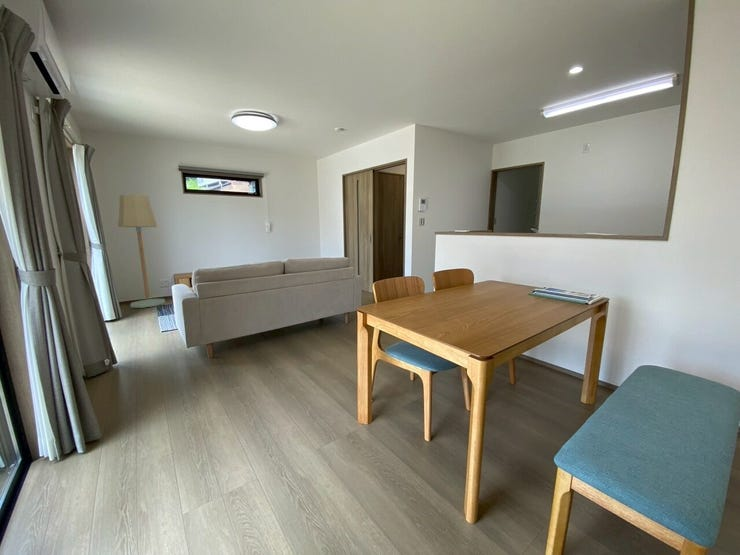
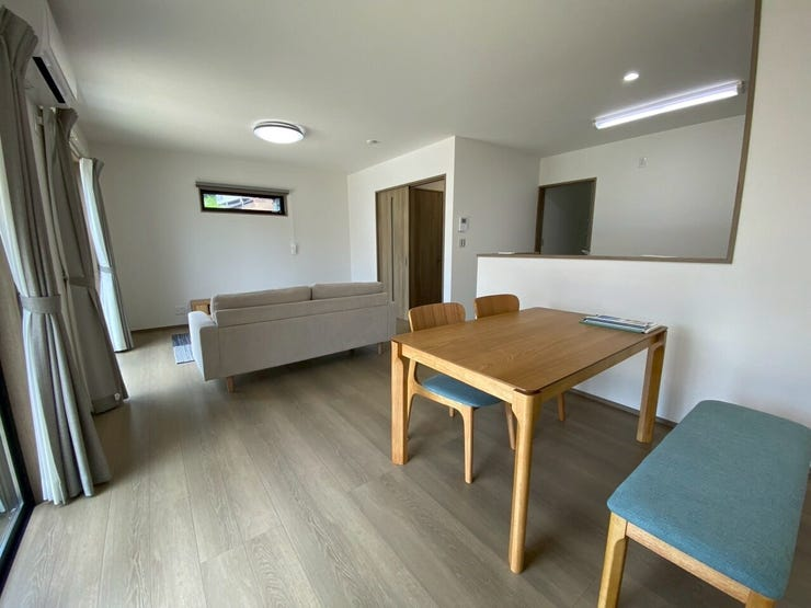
- floor lamp (141, 251)
